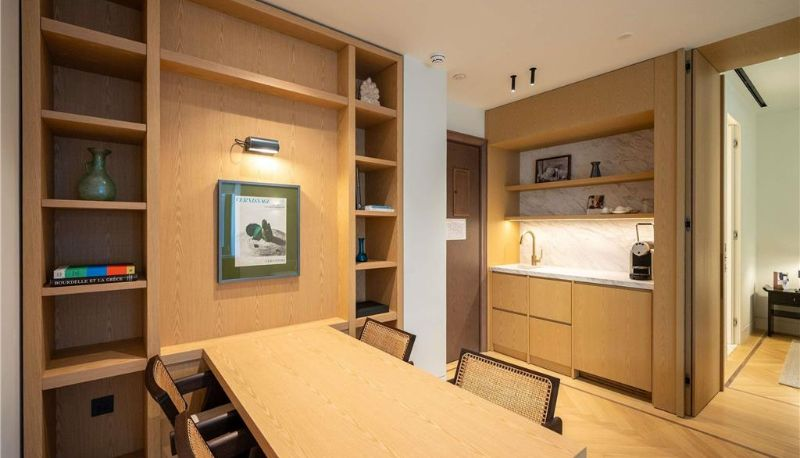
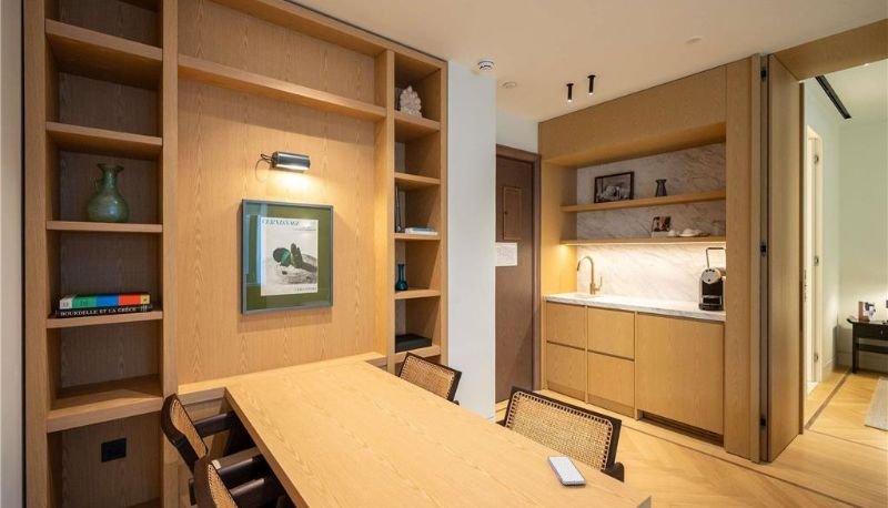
+ smartphone (565, 469)
